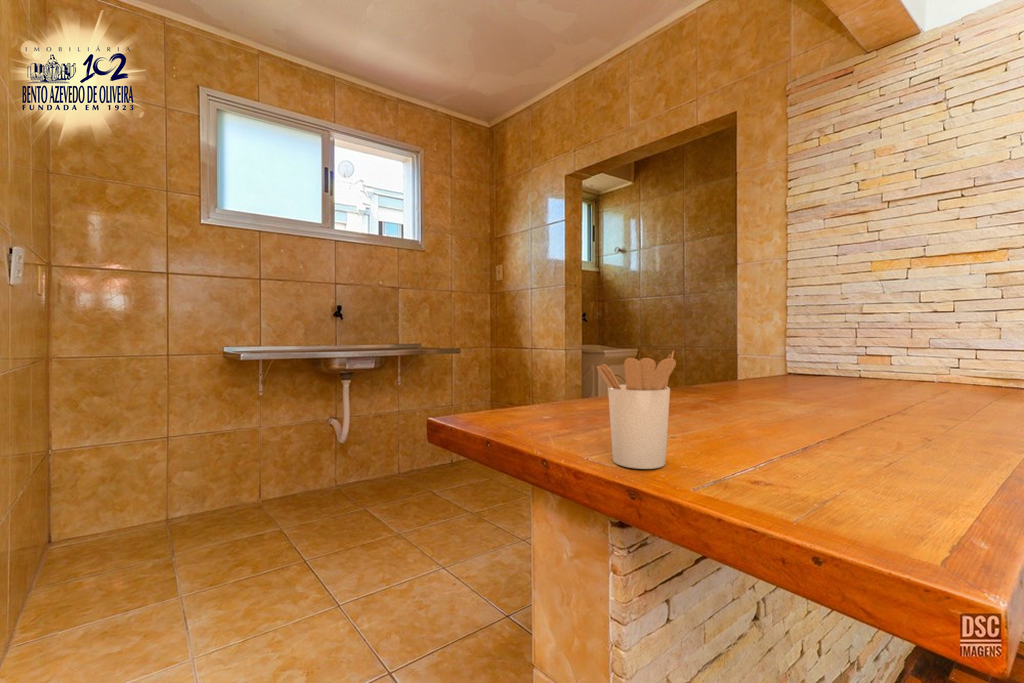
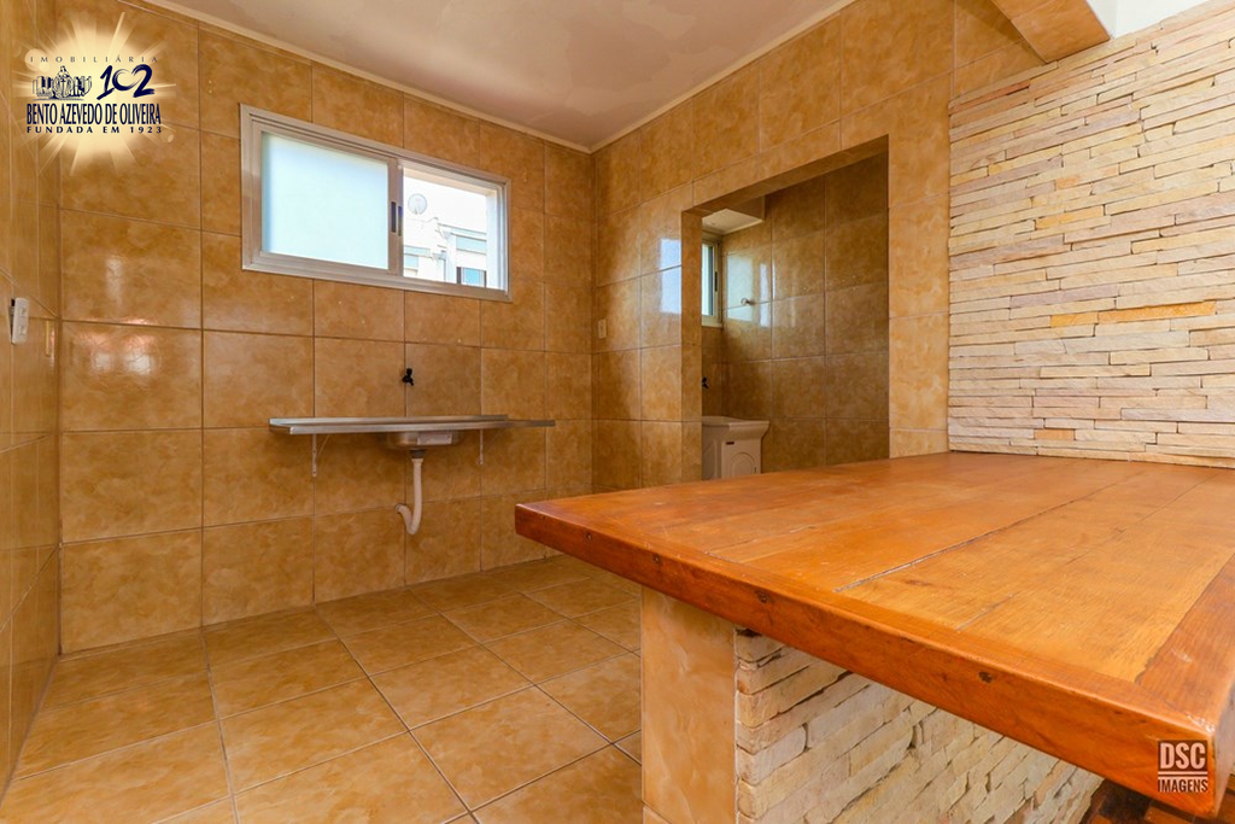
- utensil holder (642, 408)
